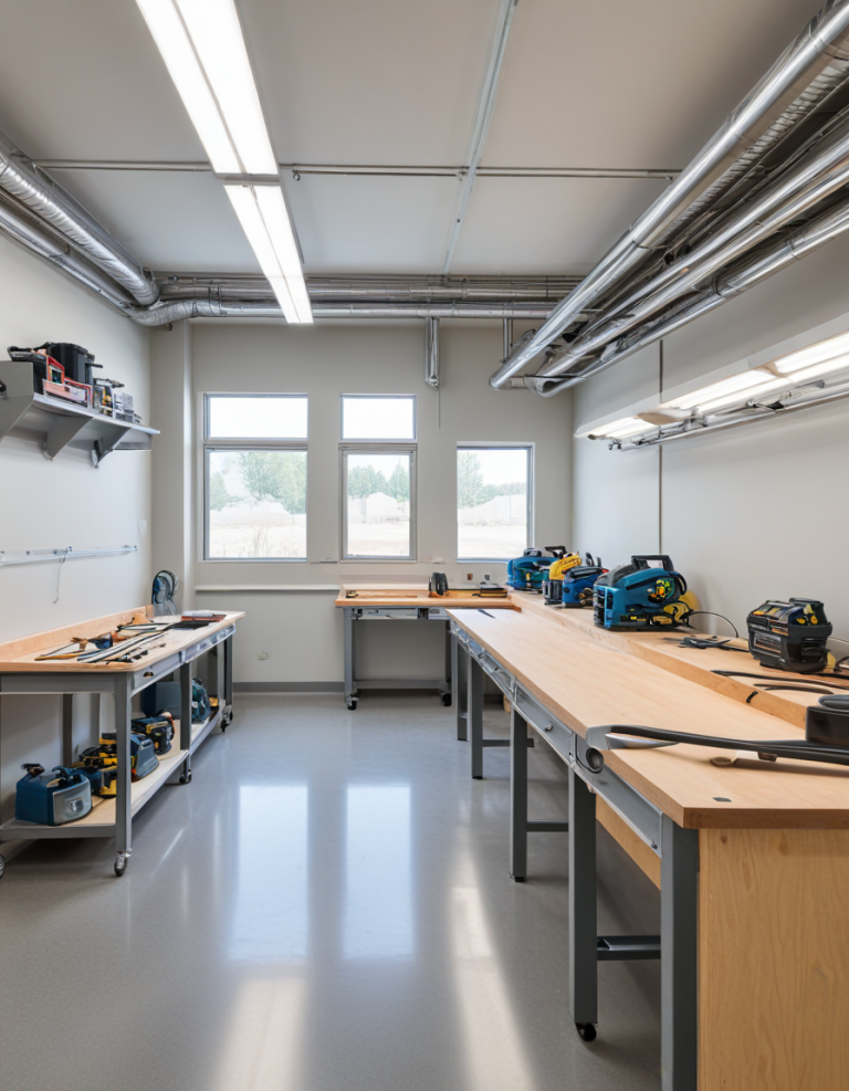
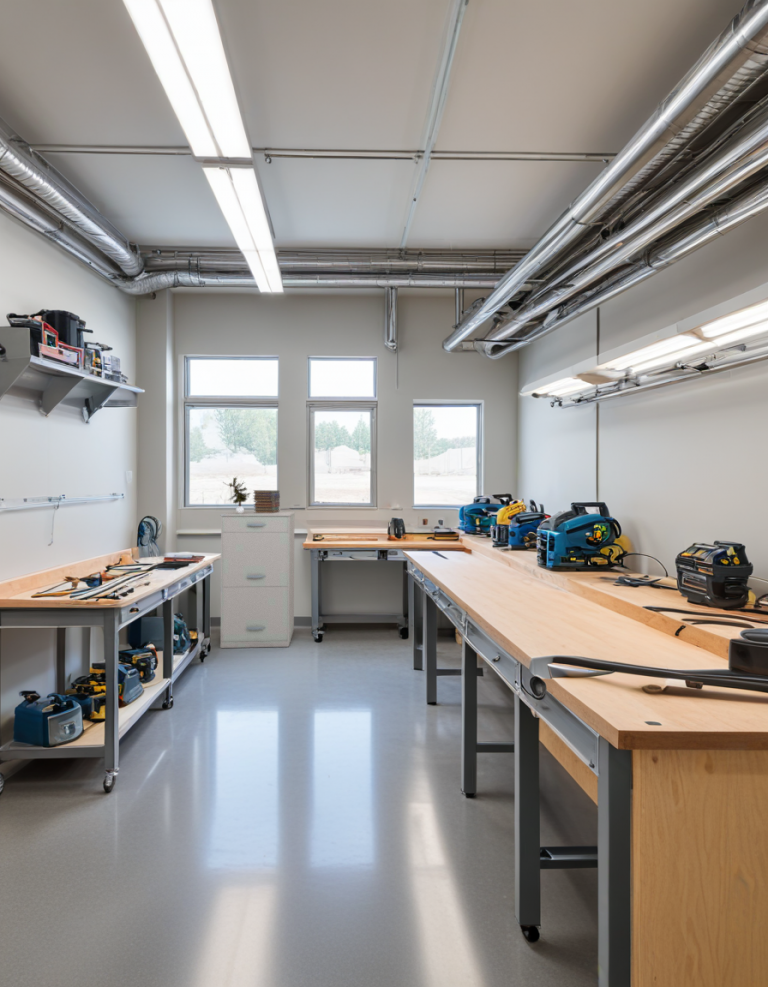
+ filing cabinet (259, 575)
+ book stack (266, 501)
+ potted plant (236, 494)
